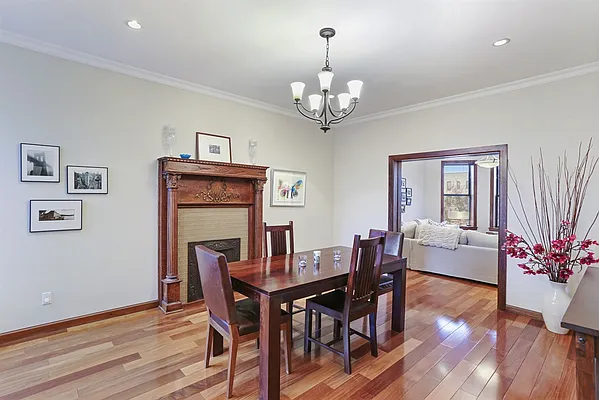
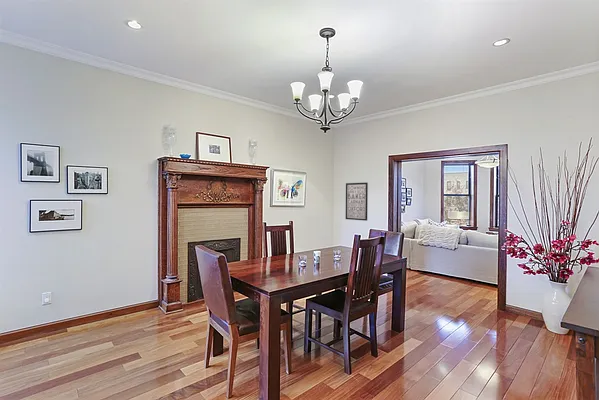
+ wall art (356, 201)
